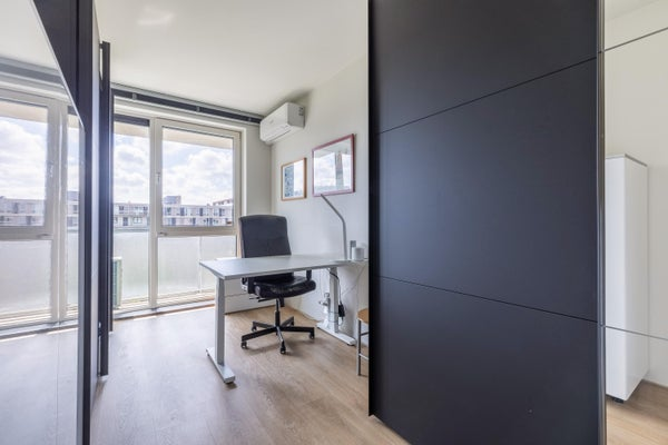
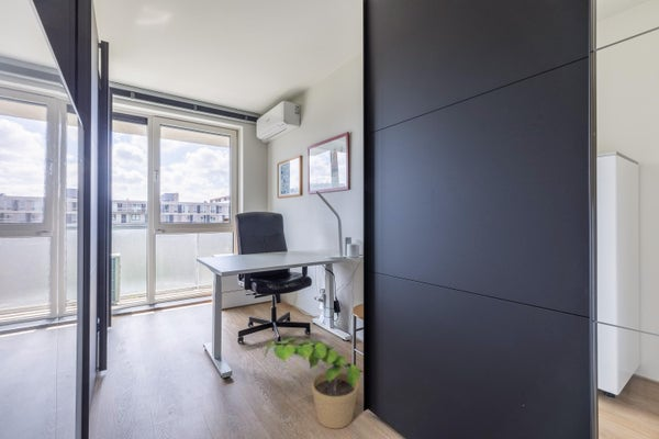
+ potted plant (313, 379)
